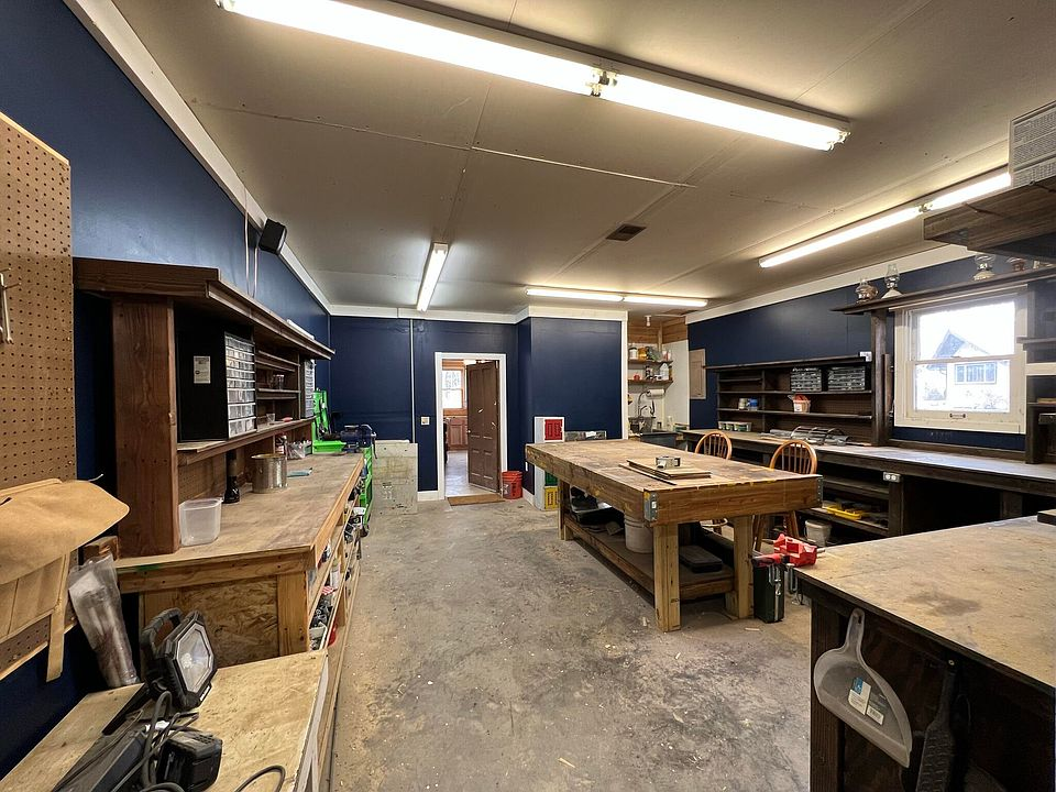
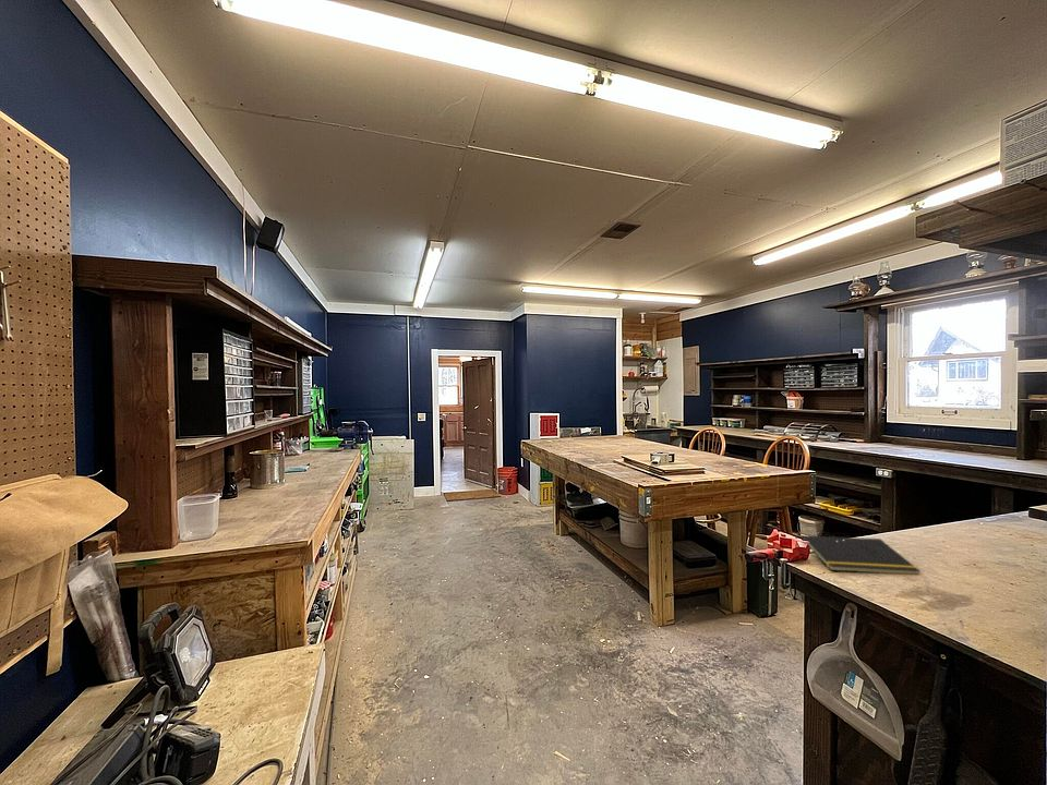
+ notepad (856, 554)
